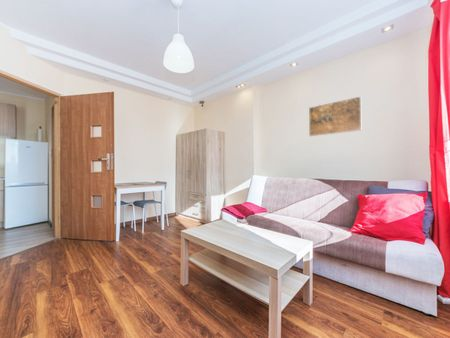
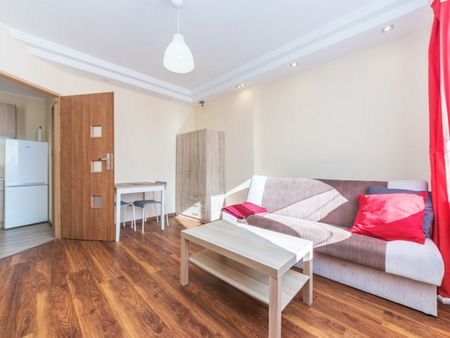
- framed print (333, 118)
